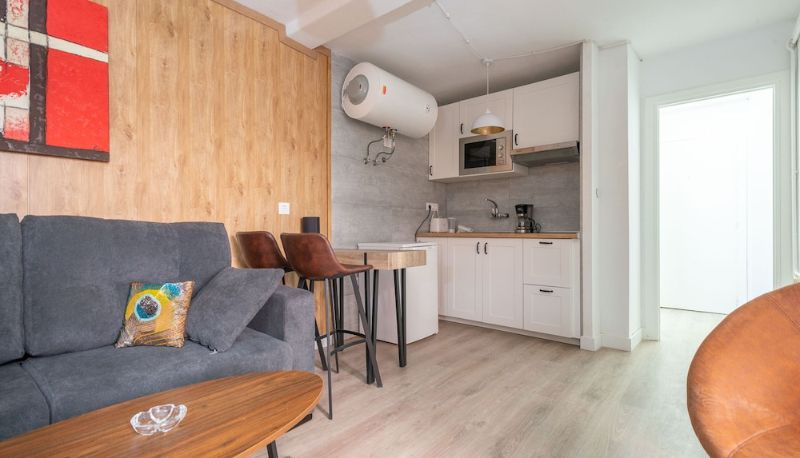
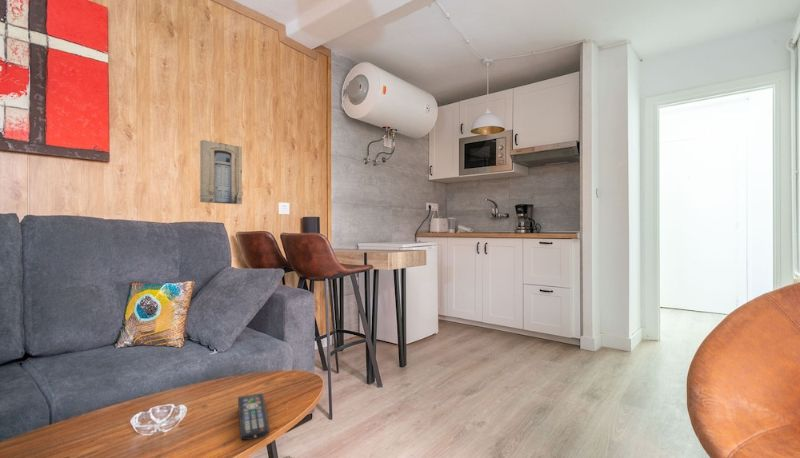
+ remote control (252, 413)
+ wall art (221, 173)
